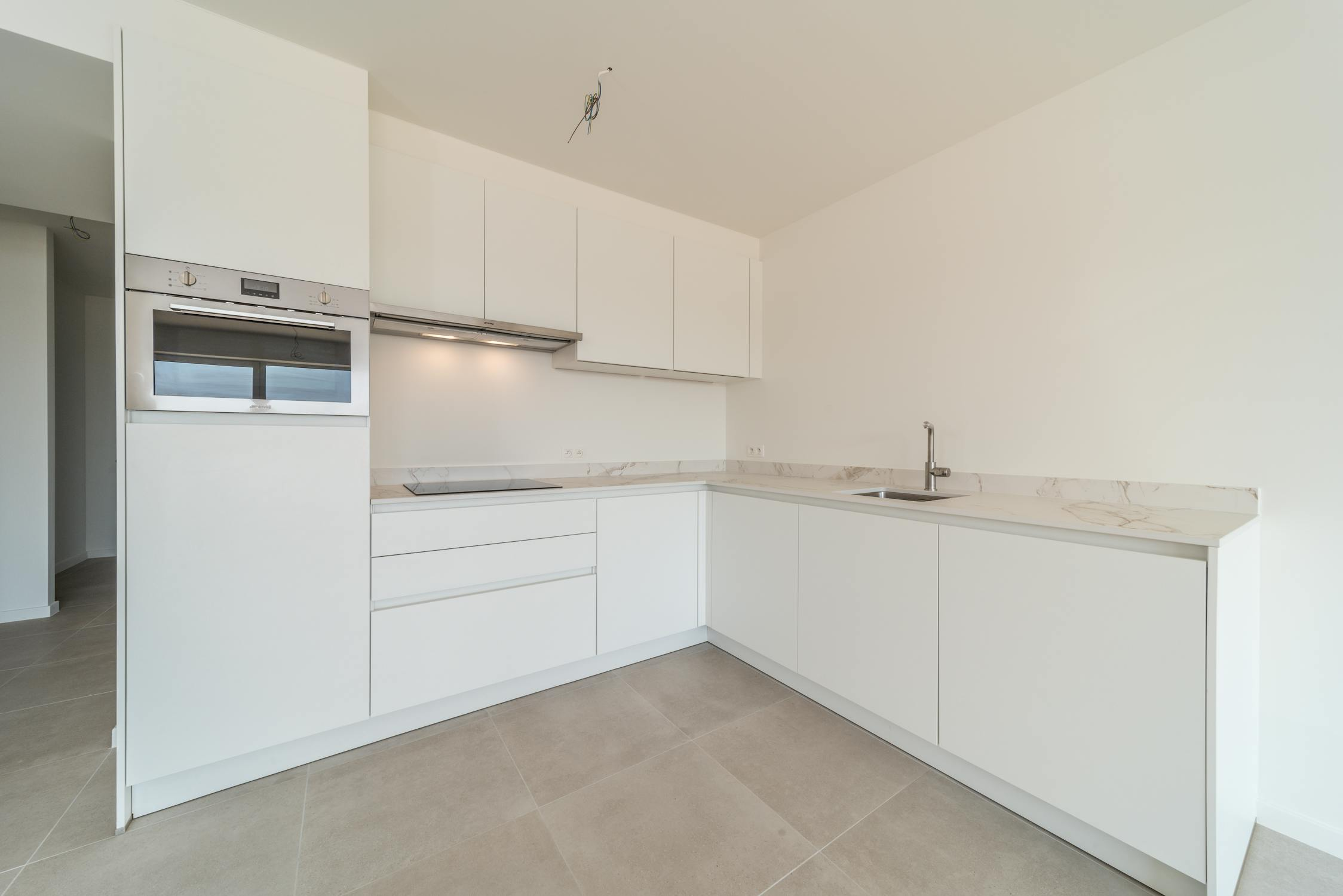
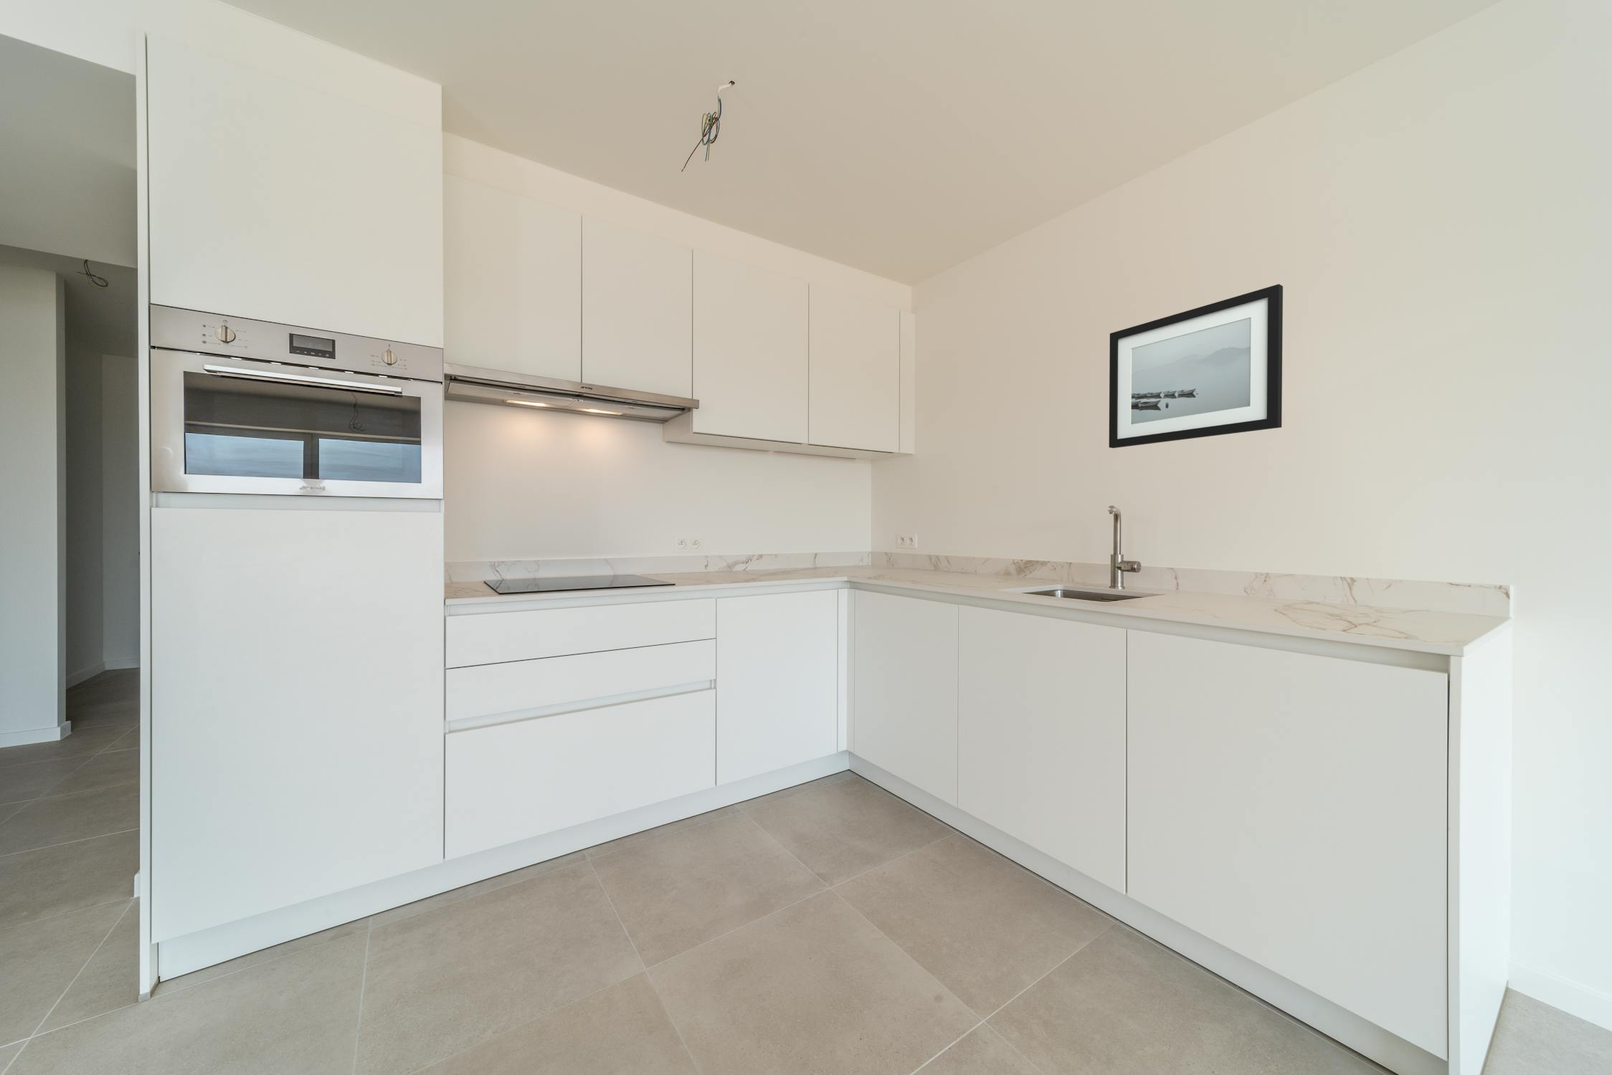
+ wall art (1186, 374)
